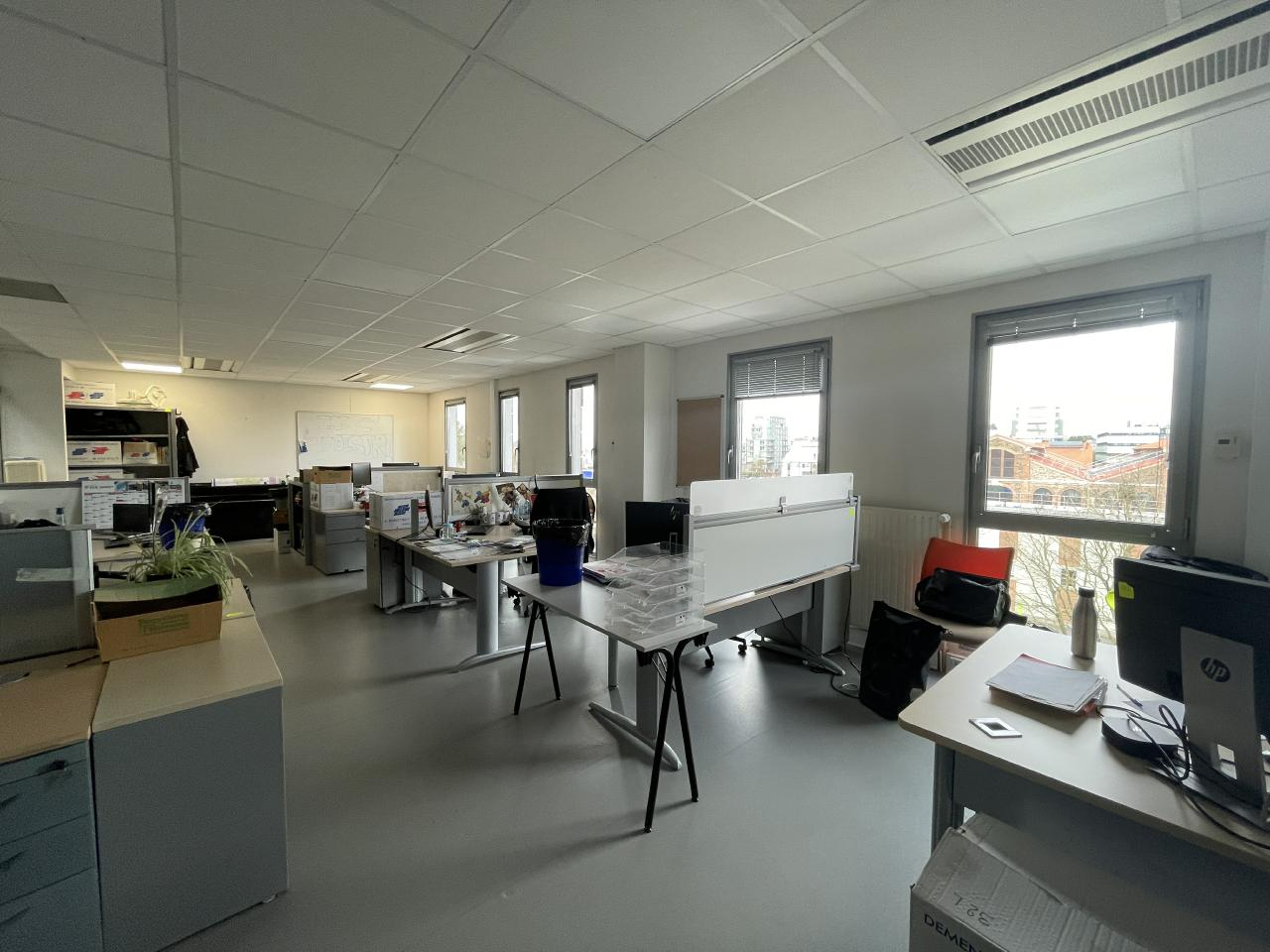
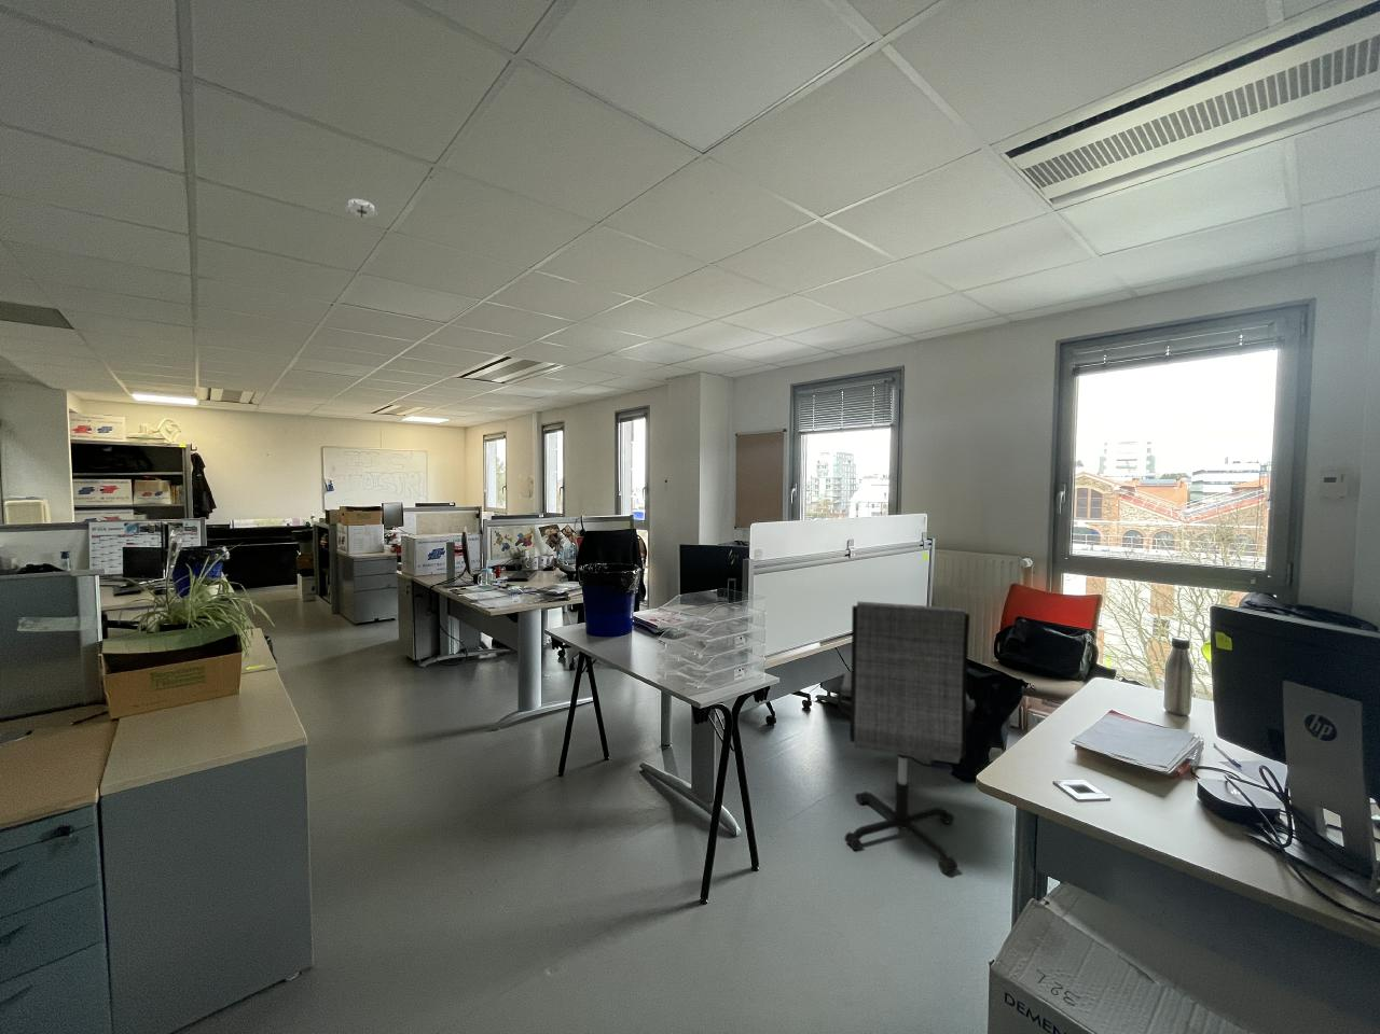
+ smoke detector (360, 207)
+ office chair (902, 713)
